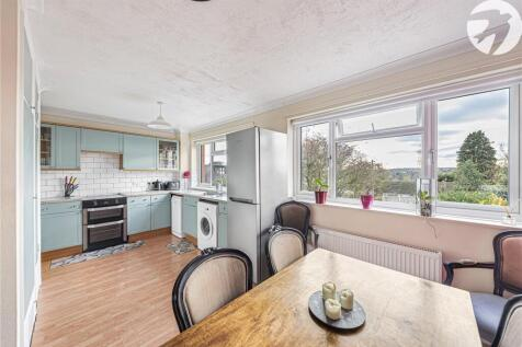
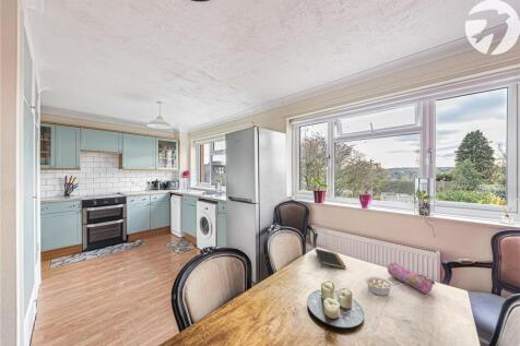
+ pencil case (409, 276)
+ legume (379, 285)
+ notepad (329, 258)
